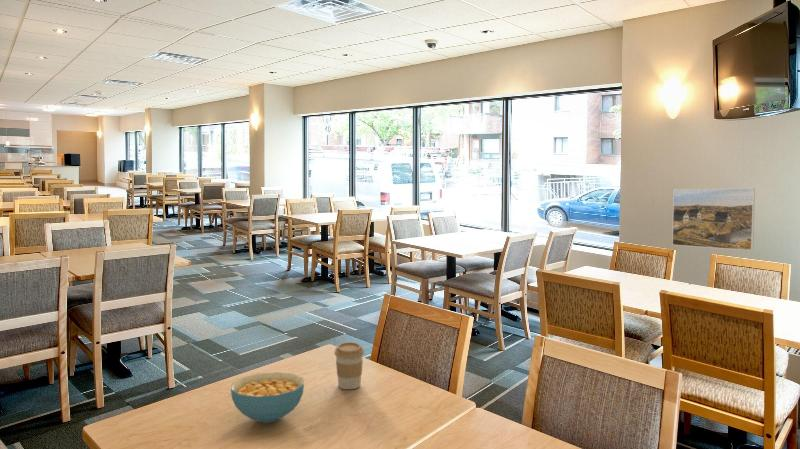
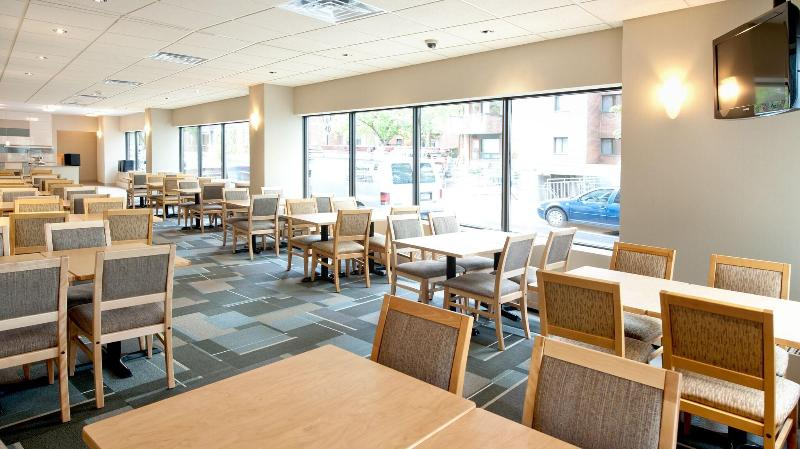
- coffee cup (349, 365)
- cereal bowl (268, 401)
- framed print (711, 218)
